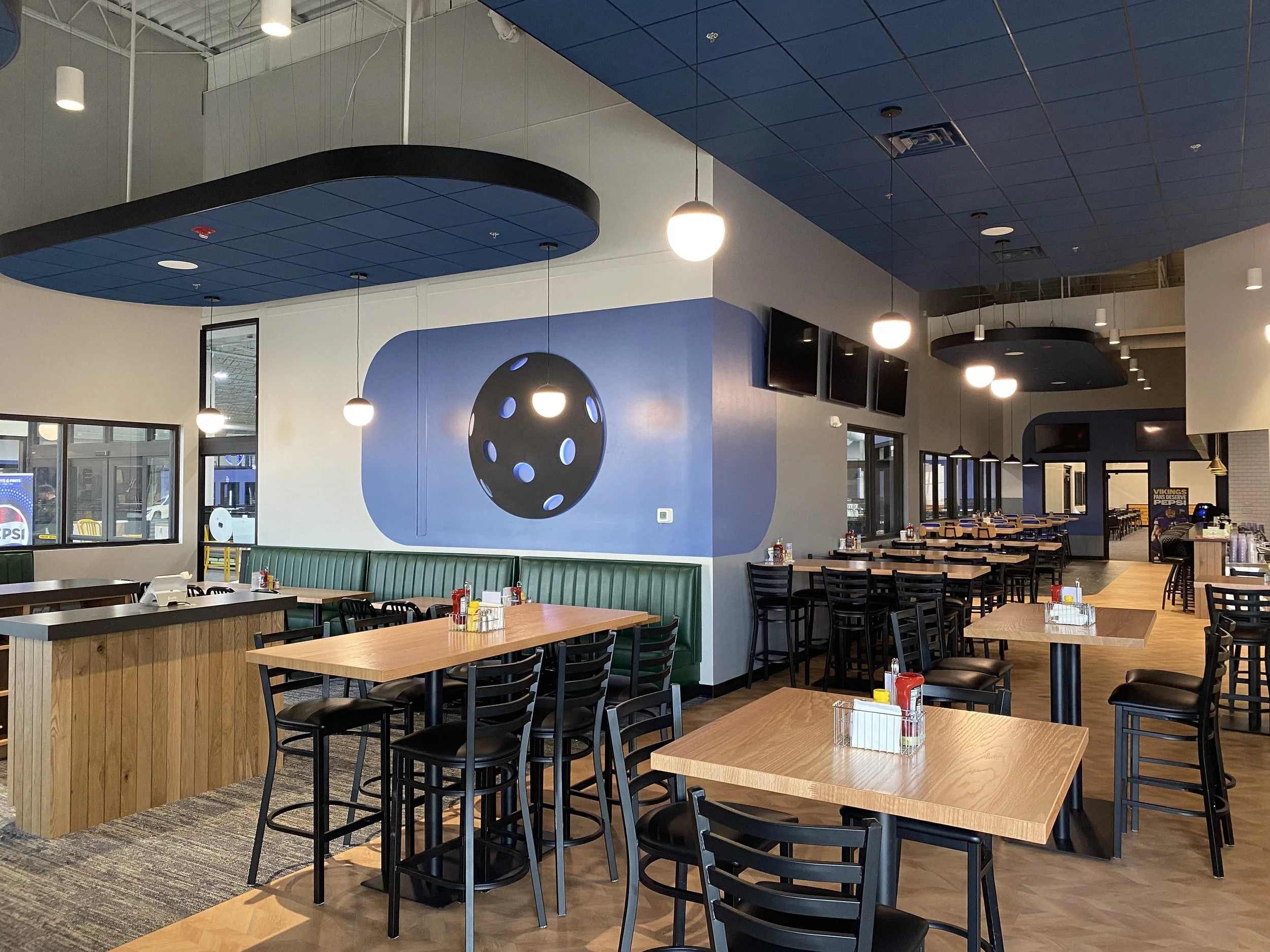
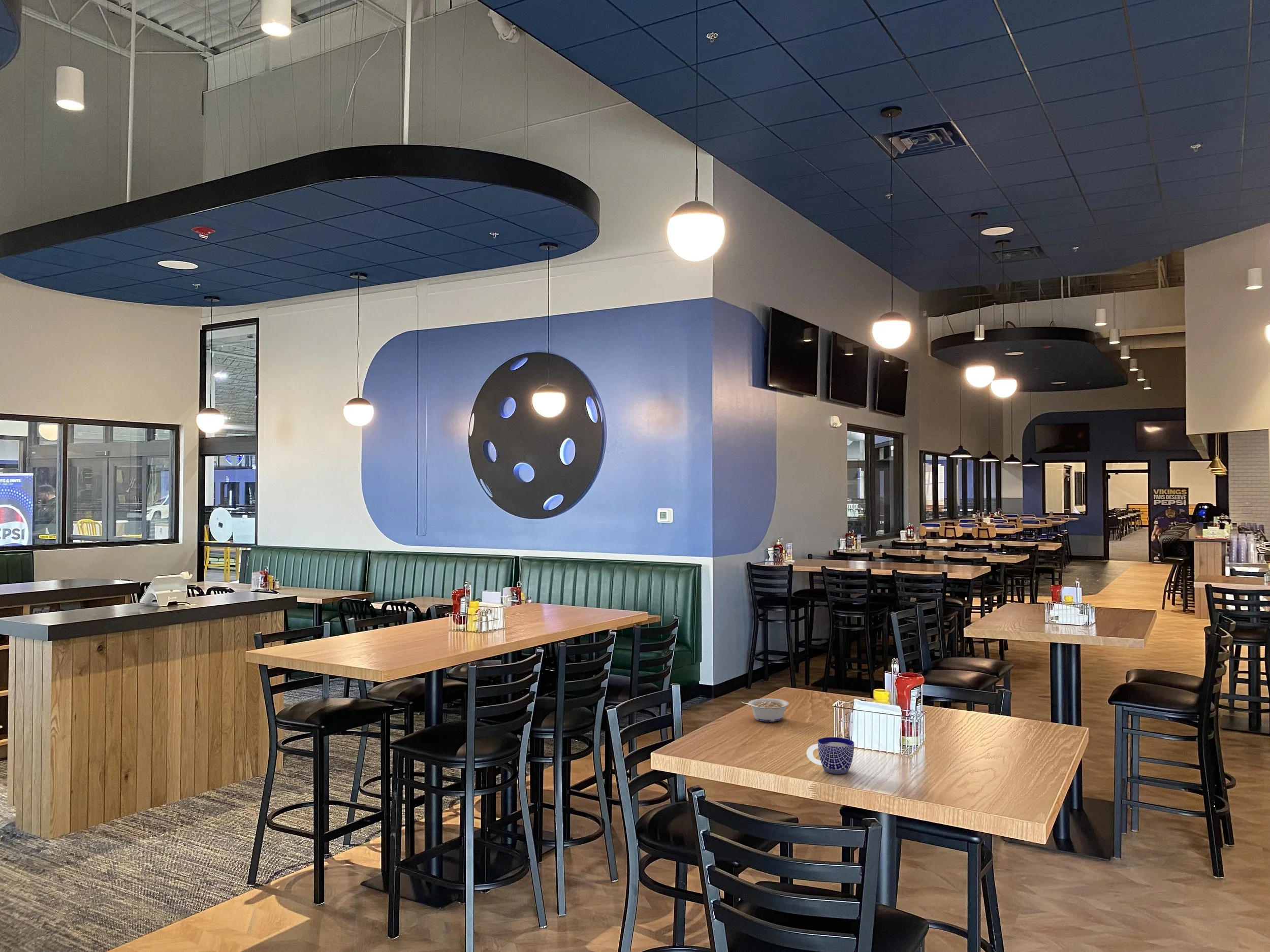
+ cup (830, 756)
+ legume (768, 709)
